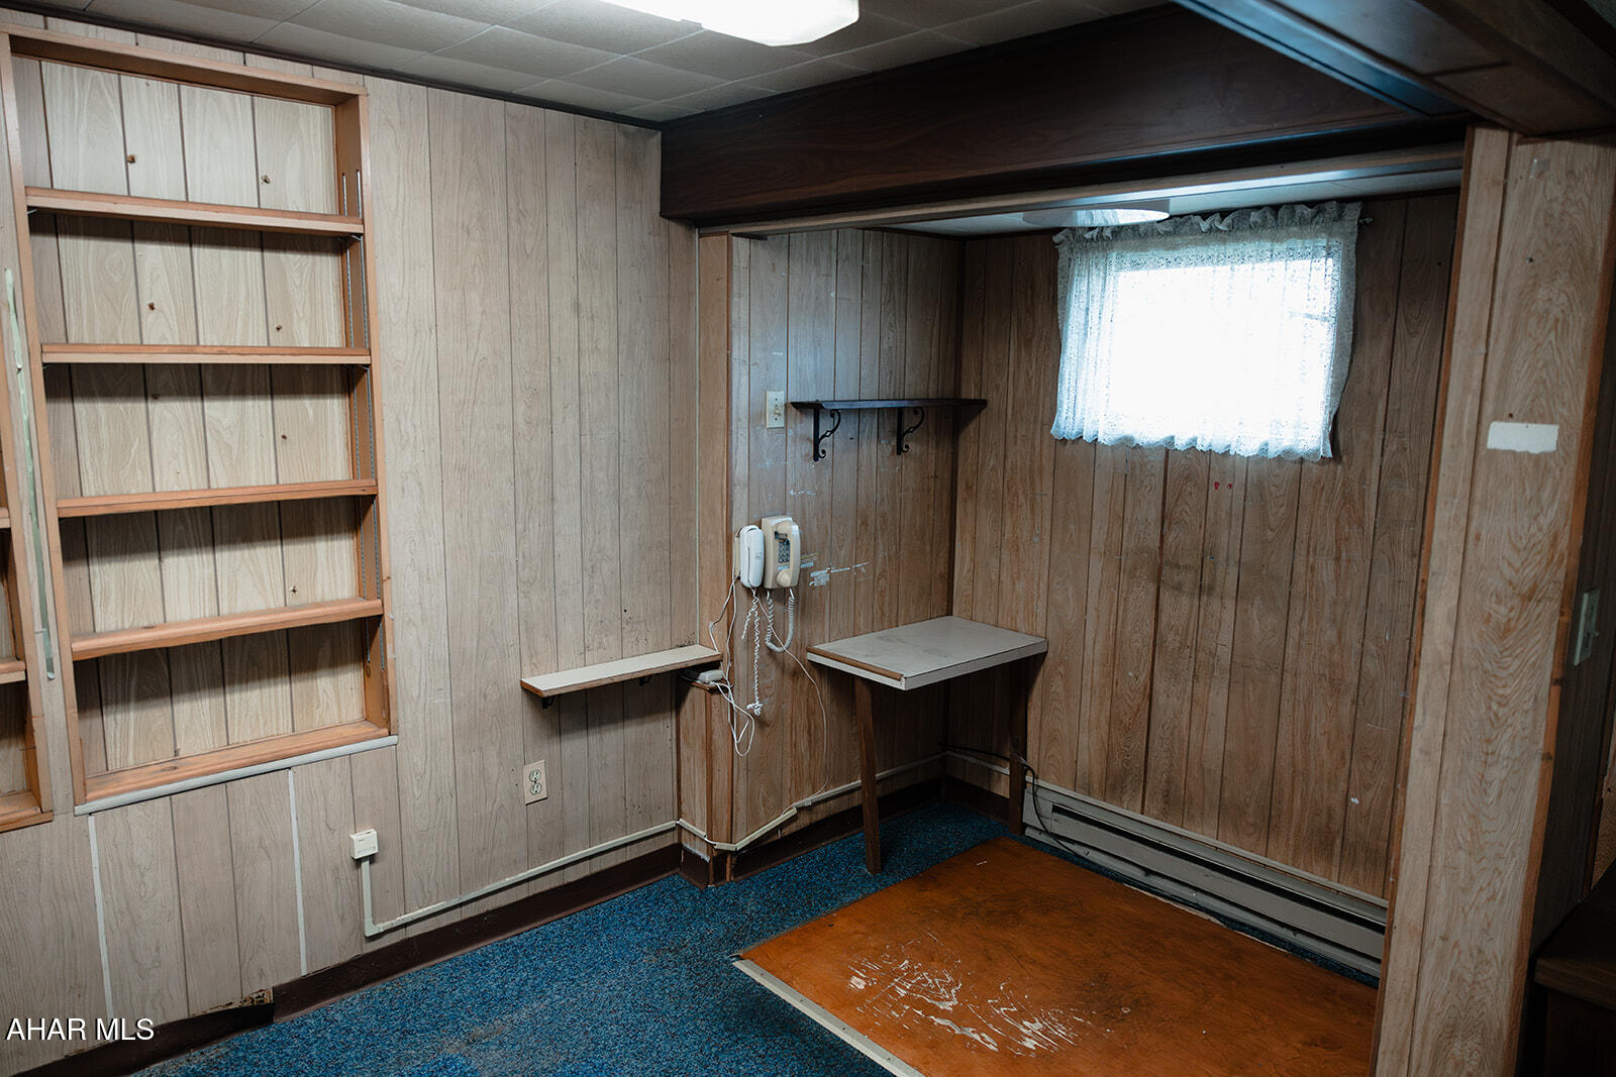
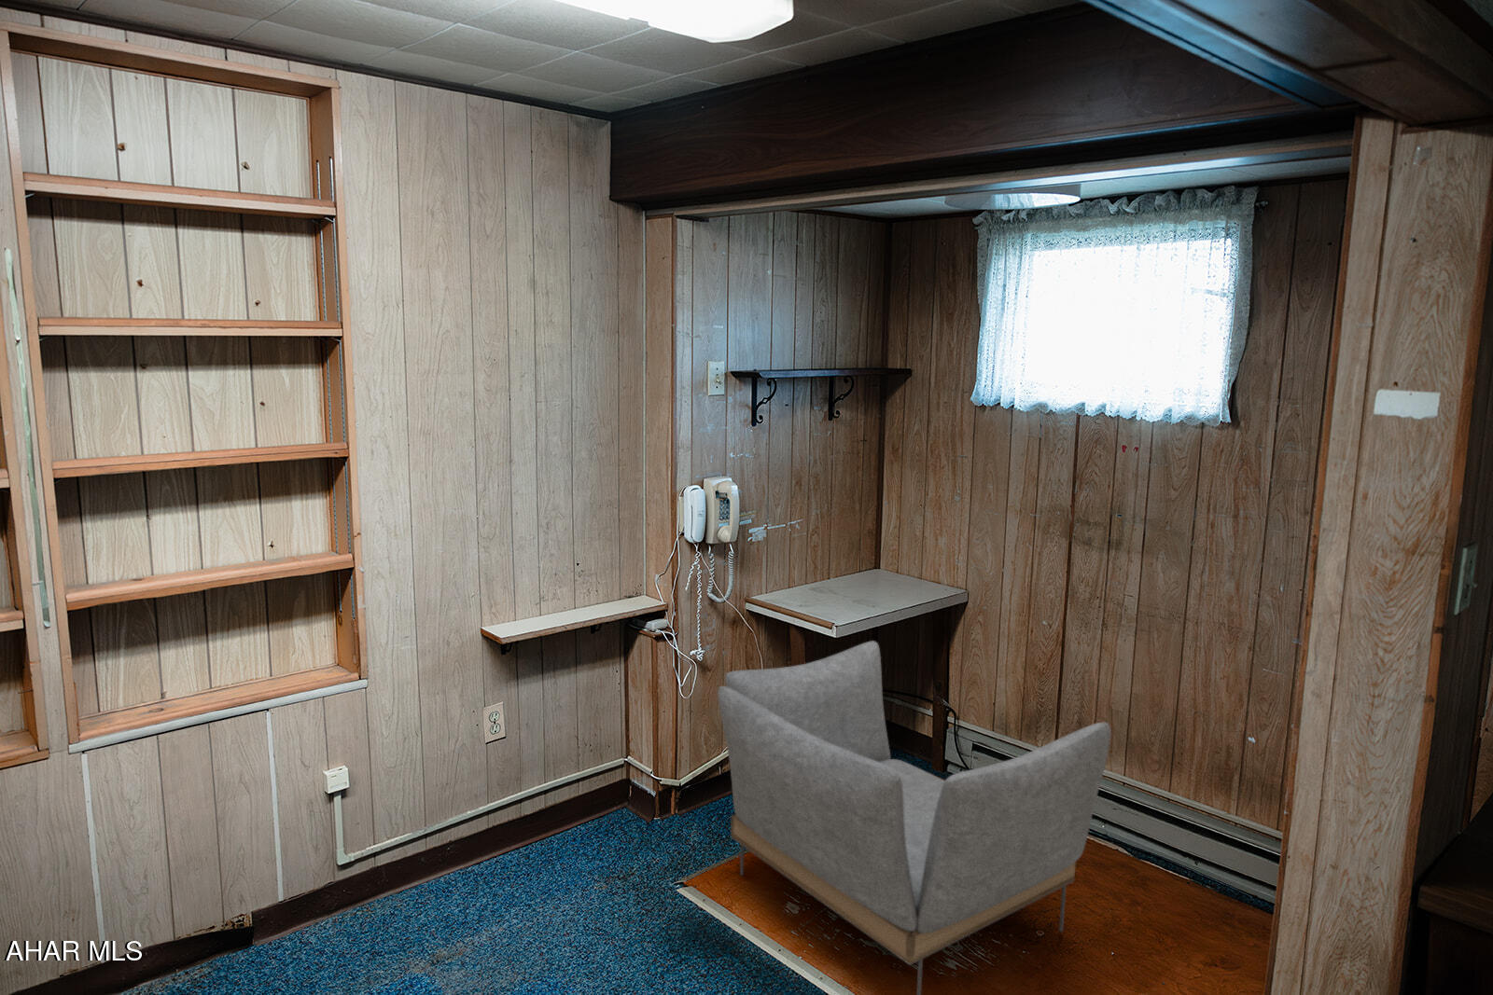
+ armchair (888, 806)
